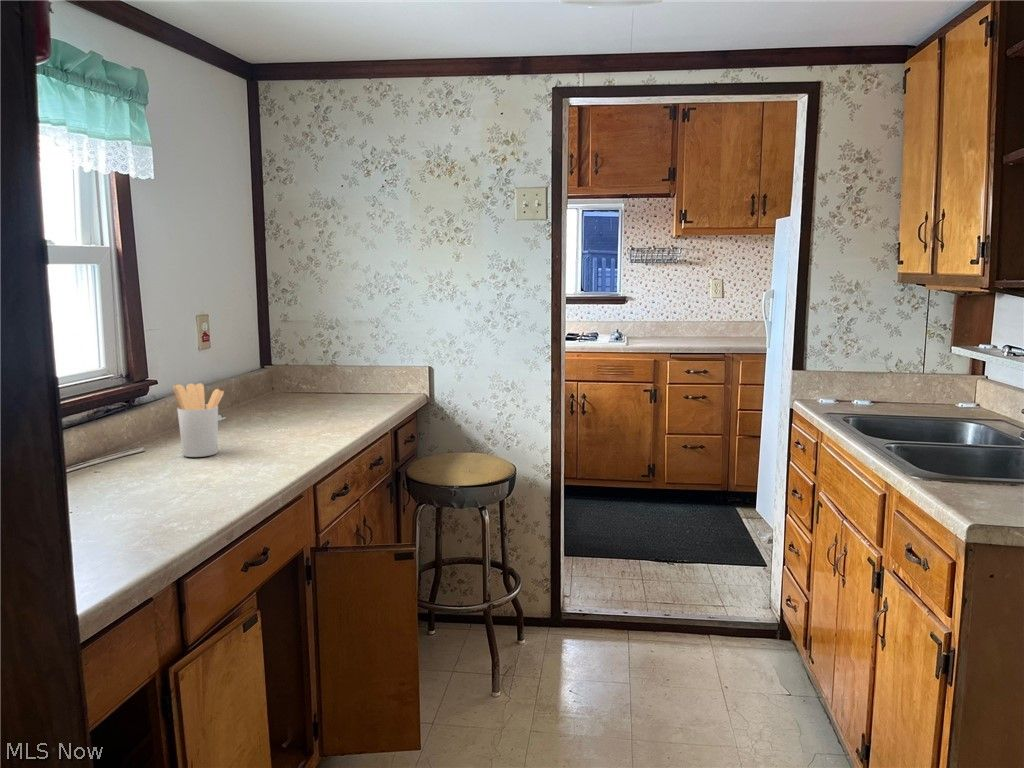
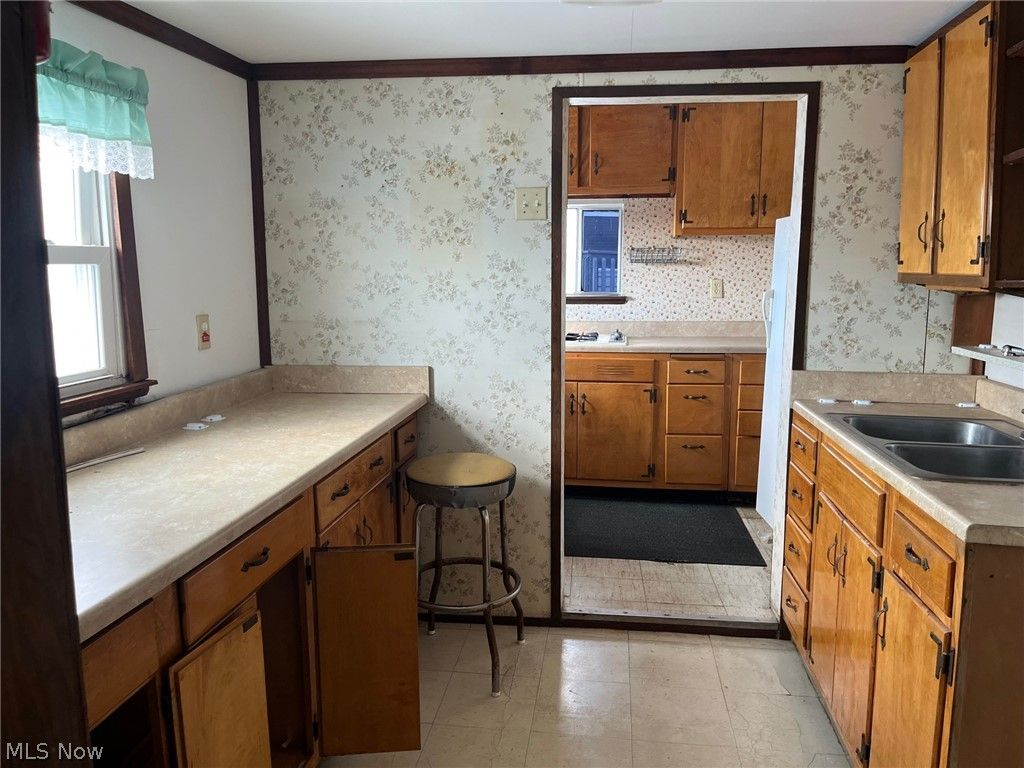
- utensil holder (195, 417)
